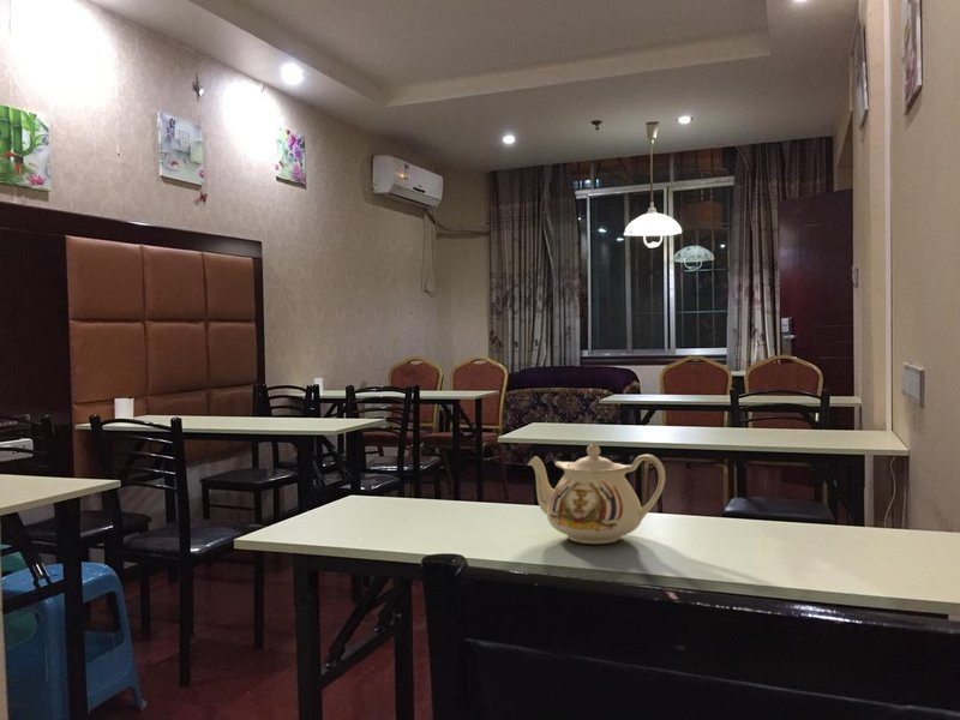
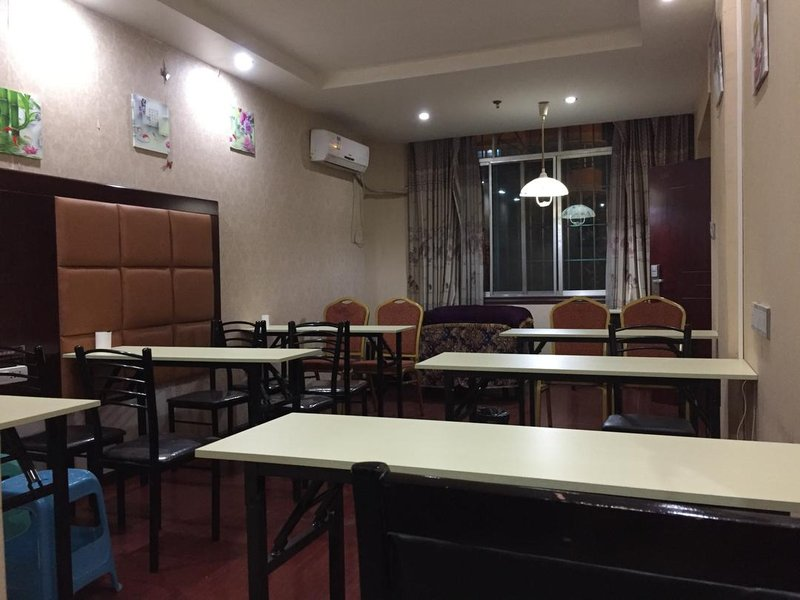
- teapot (593, 490)
